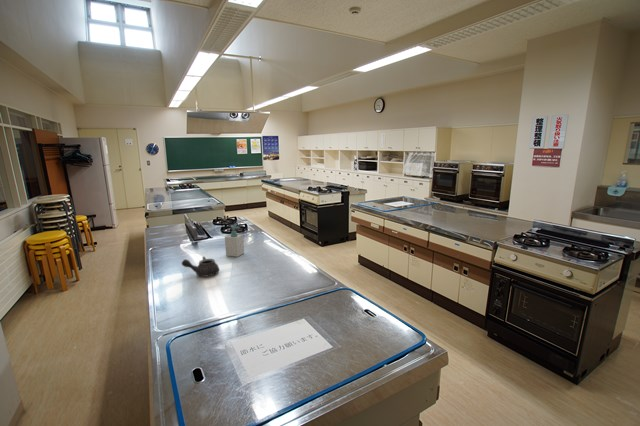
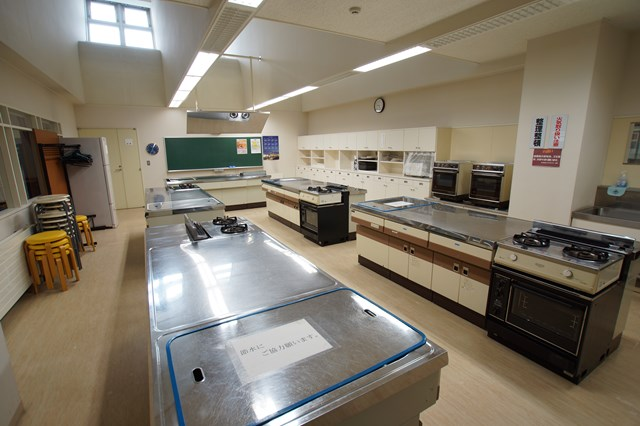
- soap bottle (234, 240)
- teapot (200, 265)
